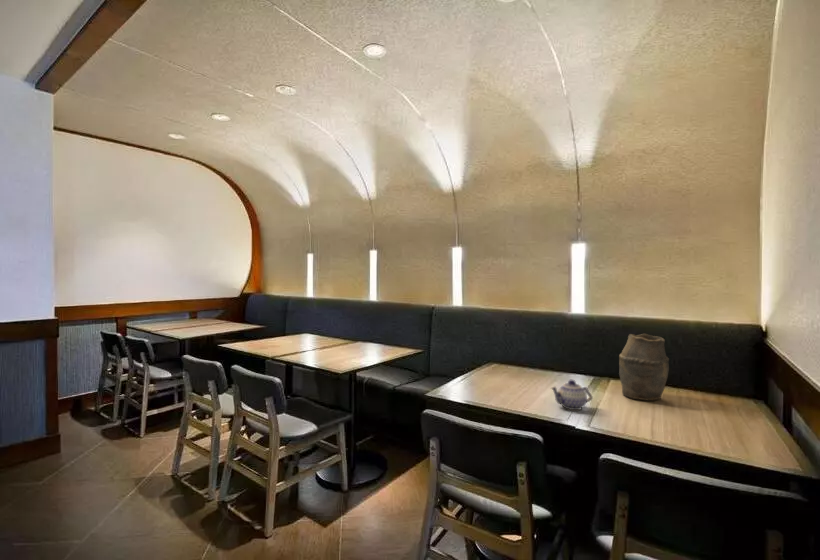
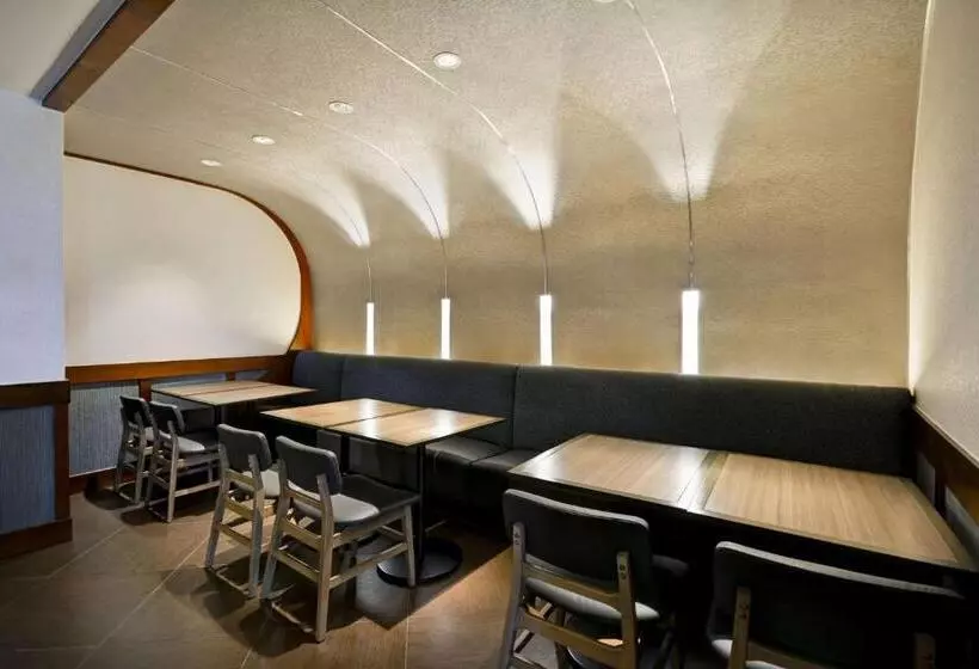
- vase (643, 366)
- teapot (571, 393)
